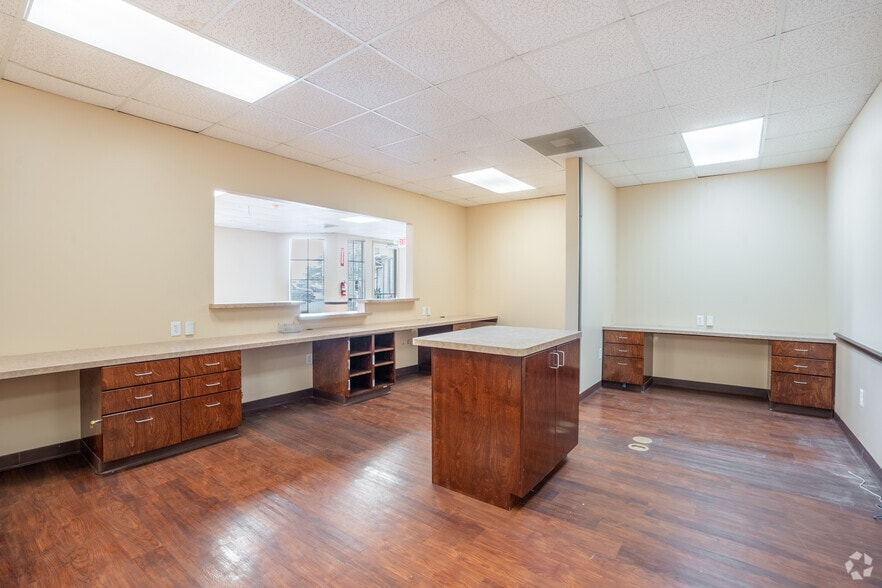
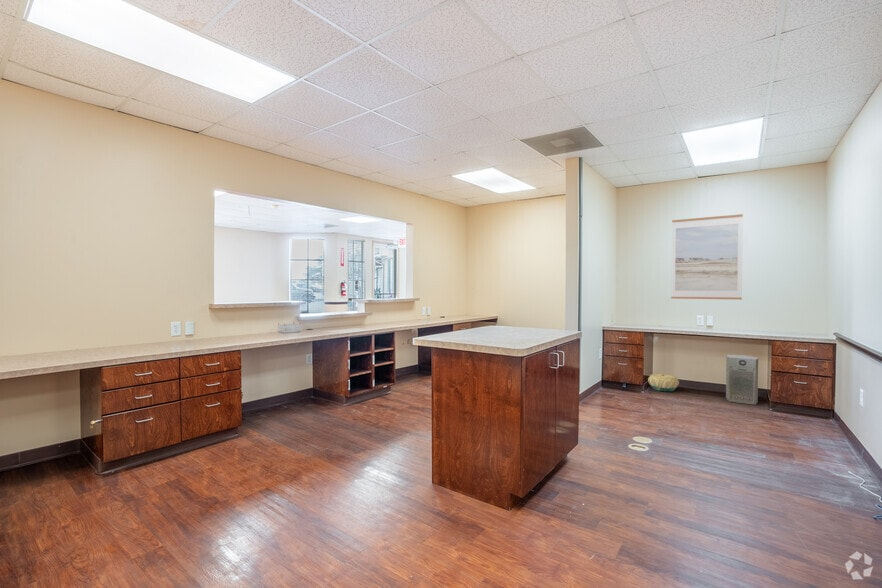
+ basket (663, 381)
+ wall art (705, 258)
+ fan (741, 378)
